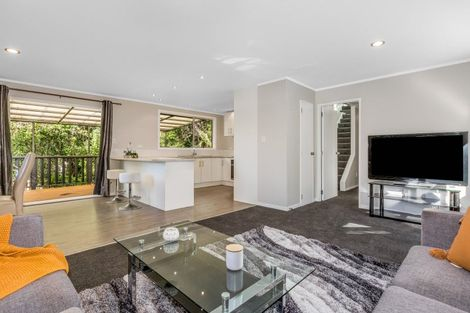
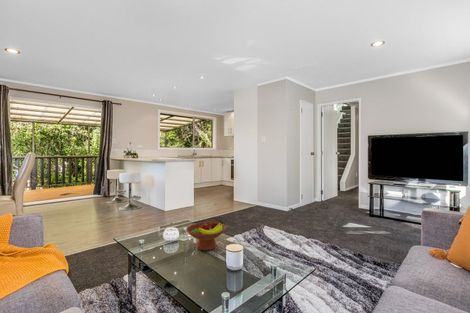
+ fruit bowl (206, 233)
